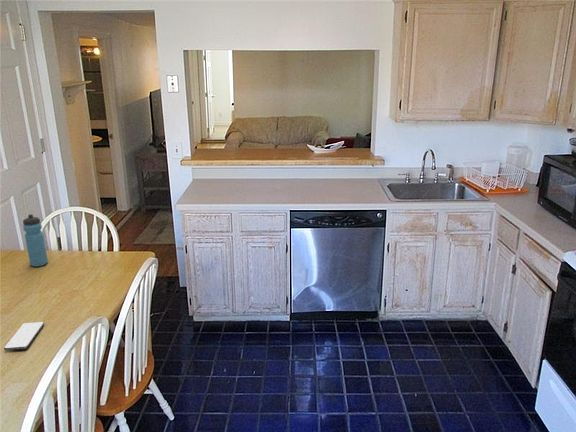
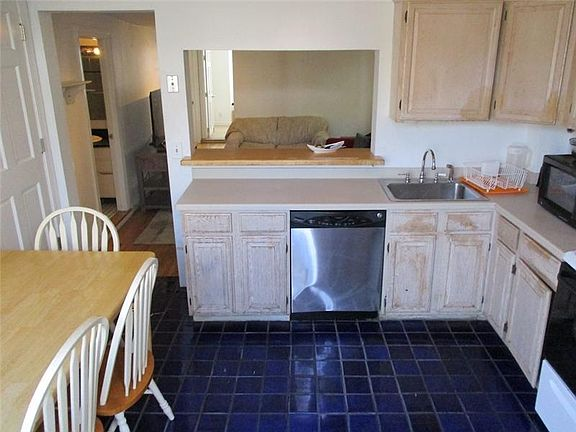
- water bottle (34, 239)
- smartphone (25, 335)
